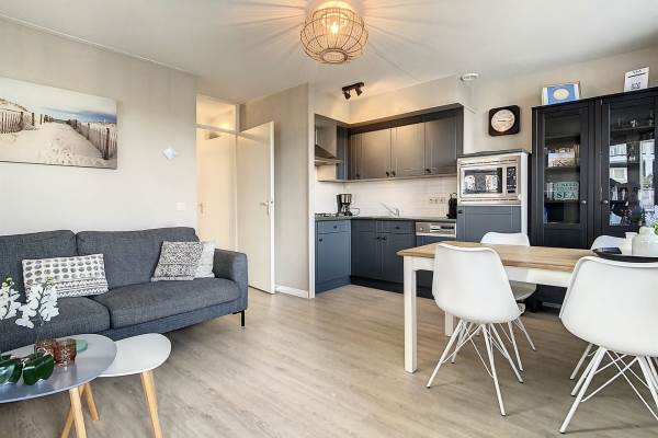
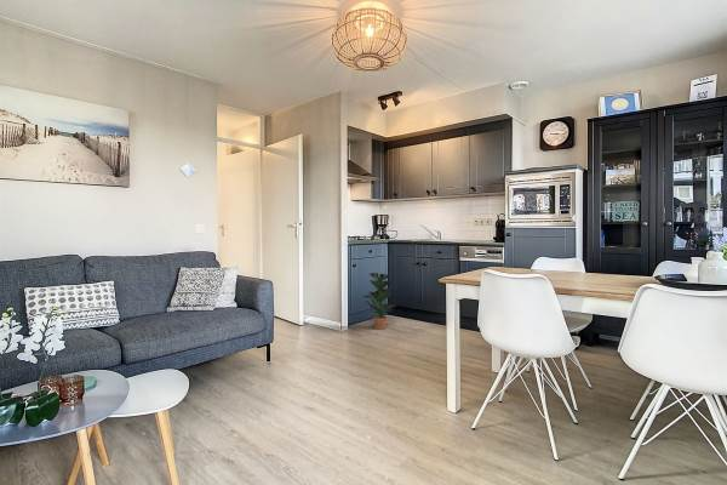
+ potted plant (377, 299)
